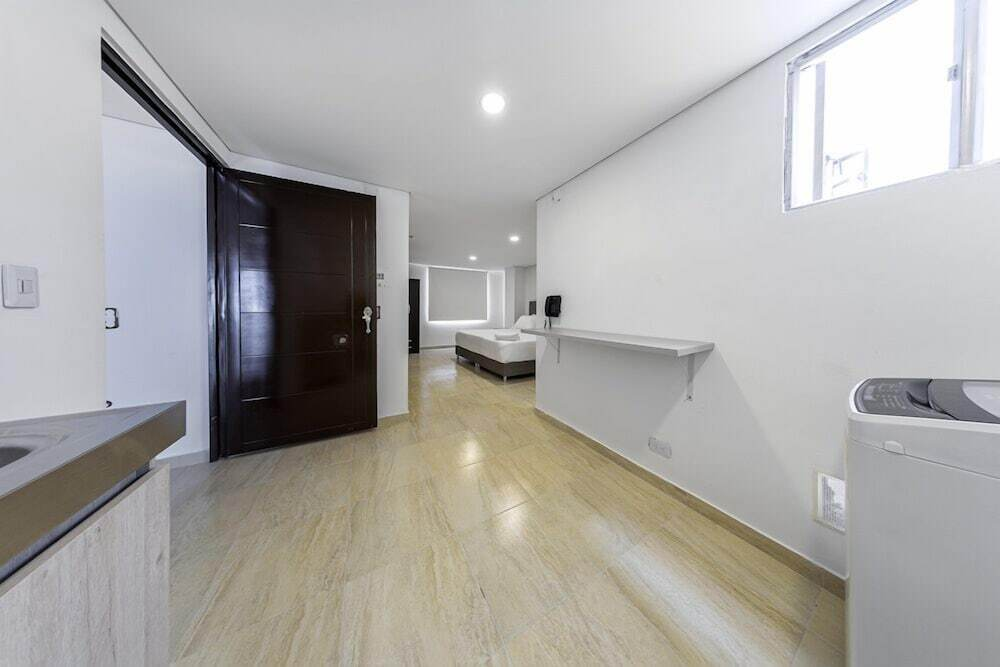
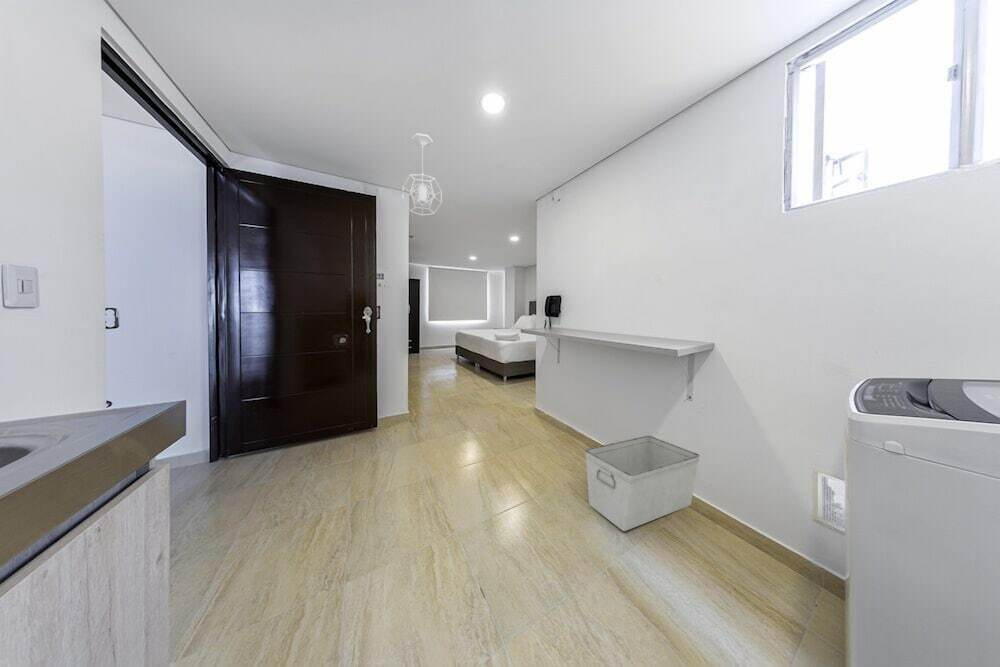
+ pendant light (422, 177)
+ storage bin (640, 478)
